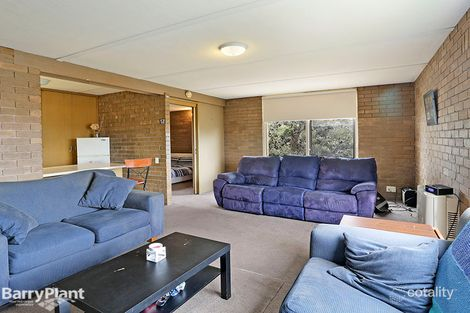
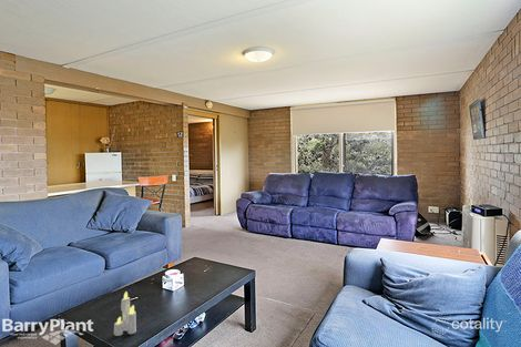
+ candle (124, 313)
